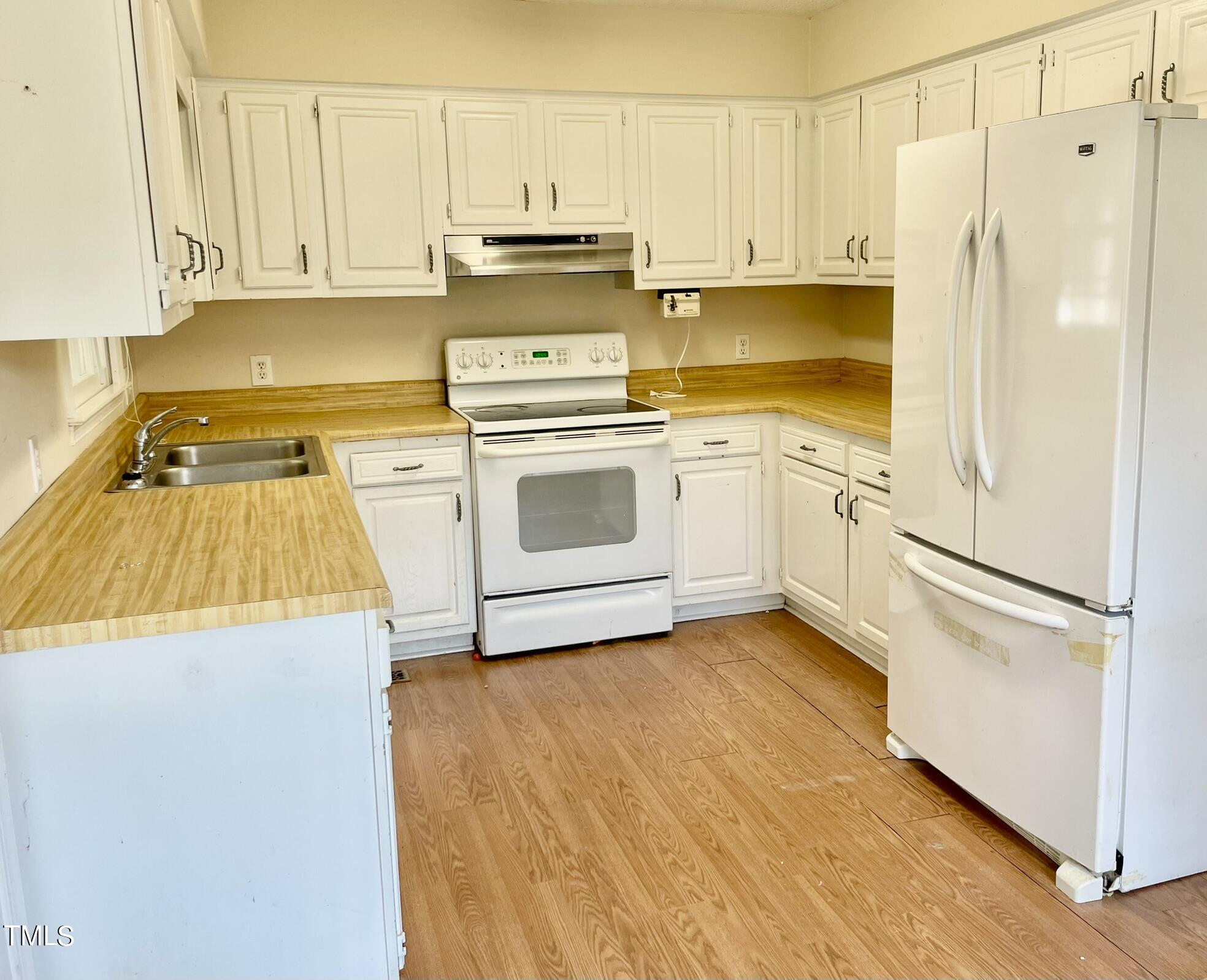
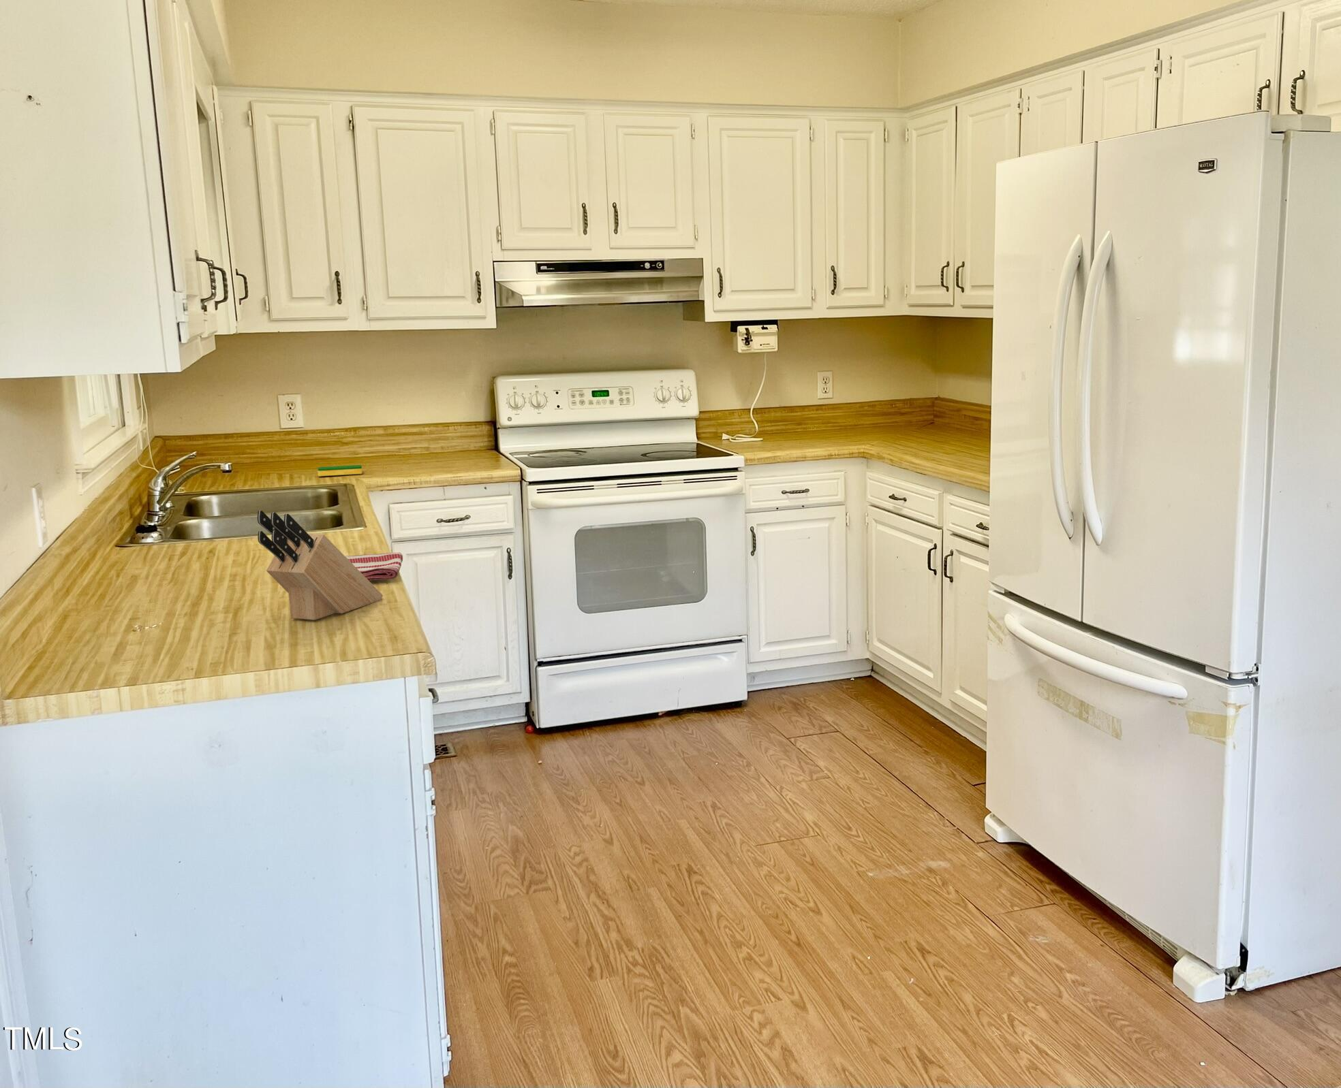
+ dish towel (360, 565)
+ knife block (318, 558)
+ dish sponge (339, 471)
